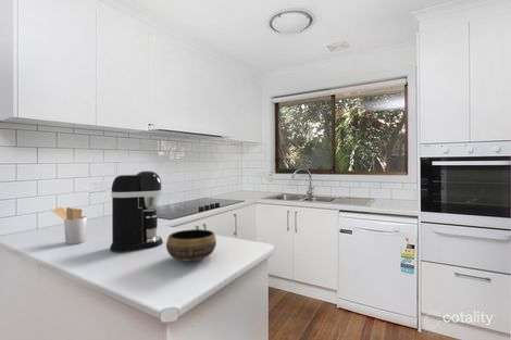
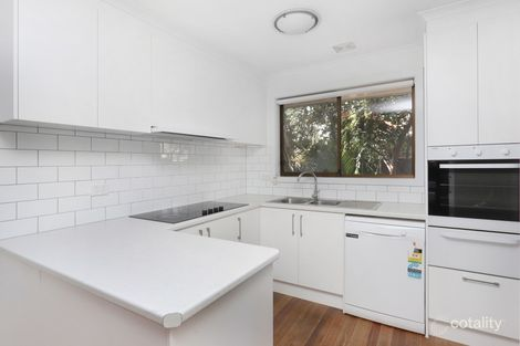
- utensil holder (70, 224)
- coffee maker (137, 207)
- bowl (191, 245)
